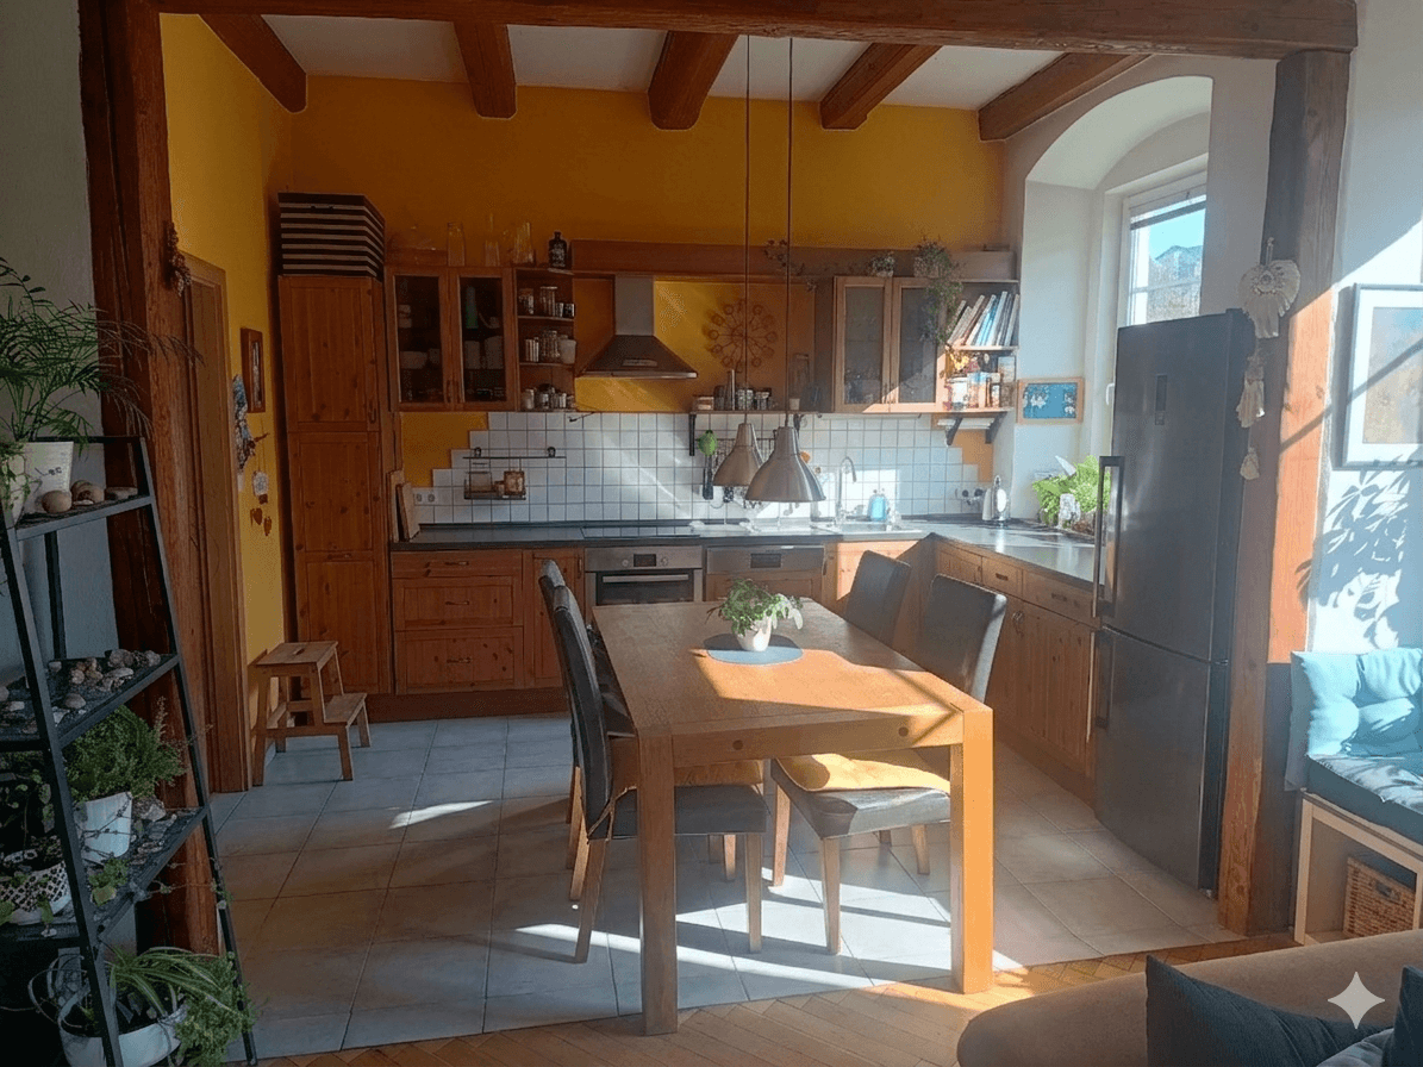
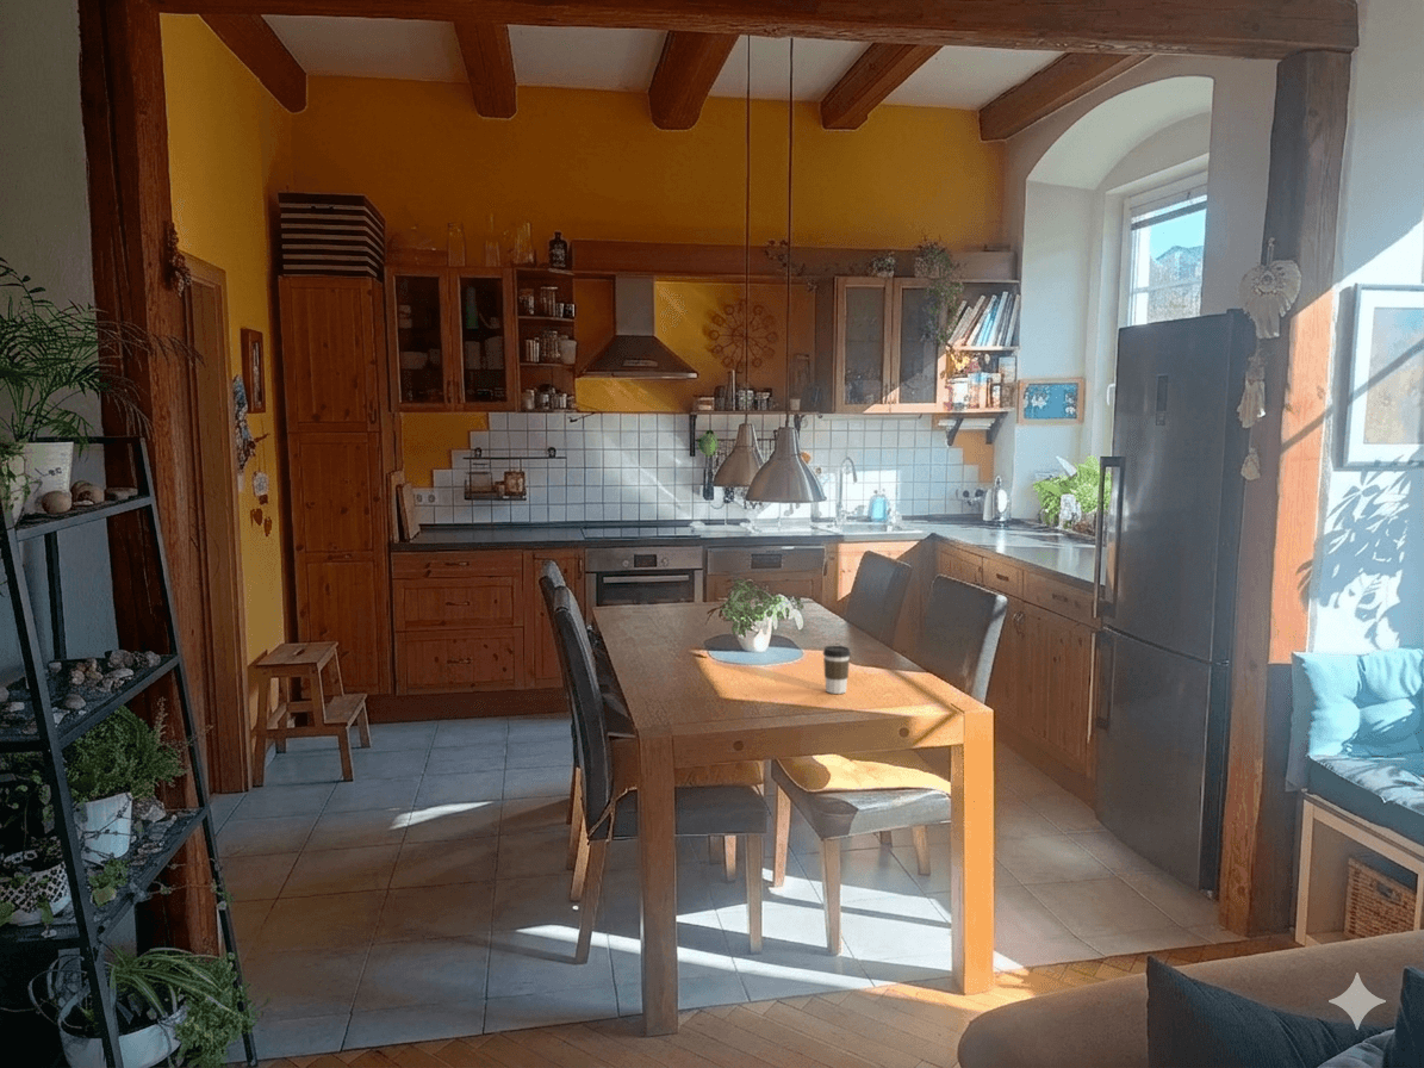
+ coffee cup (835, 669)
